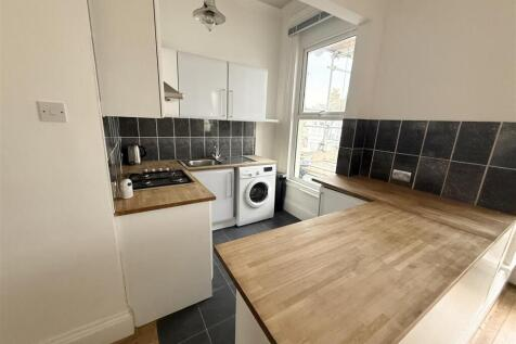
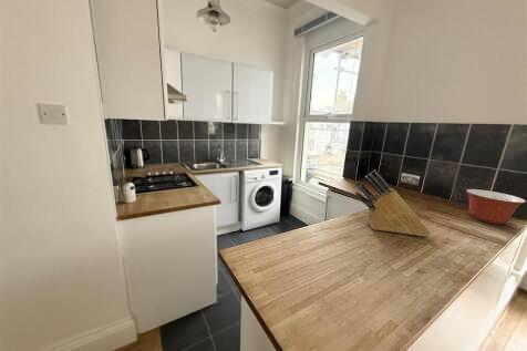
+ mixing bowl (489, 207)
+ knife block (391, 199)
